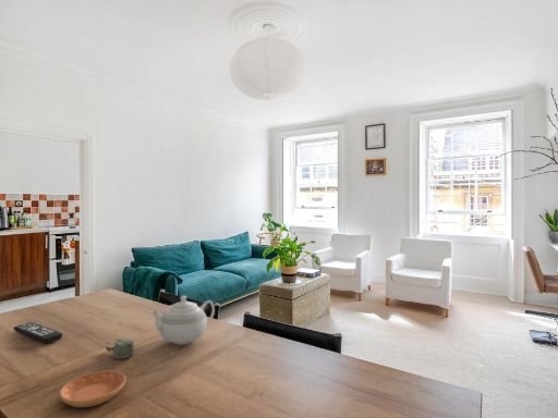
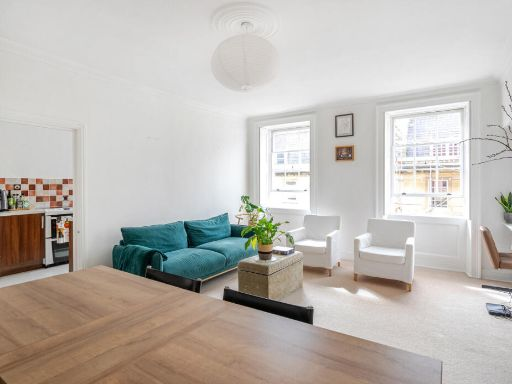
- saucer (94, 389)
- remote control (37, 332)
- teapot (184, 318)
- cup (118, 345)
